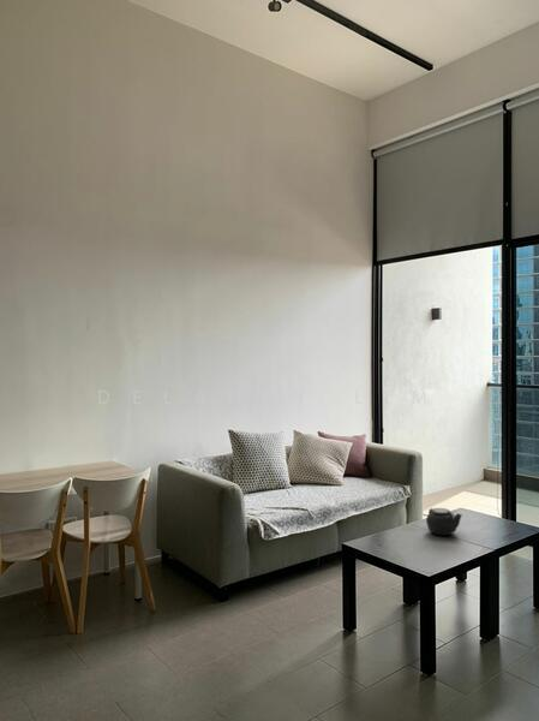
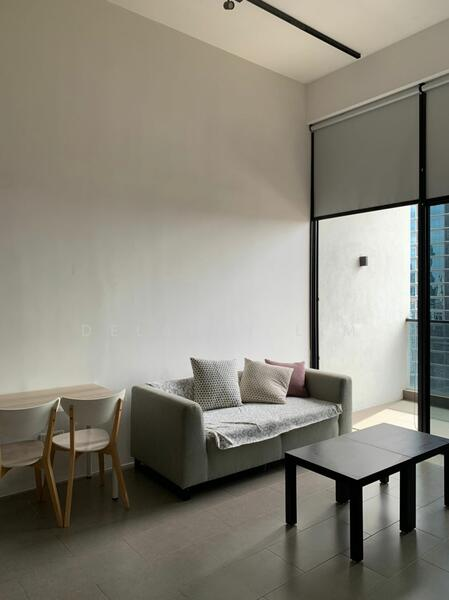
- teapot (444, 522)
